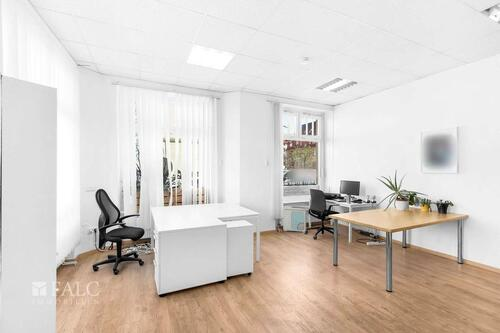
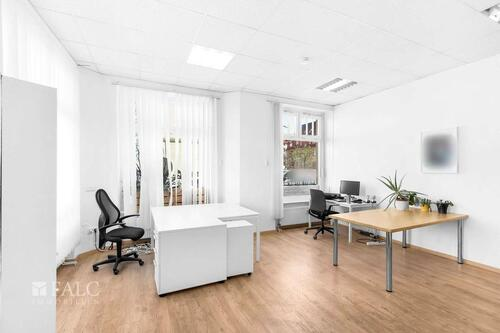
- air purifier (295, 218)
